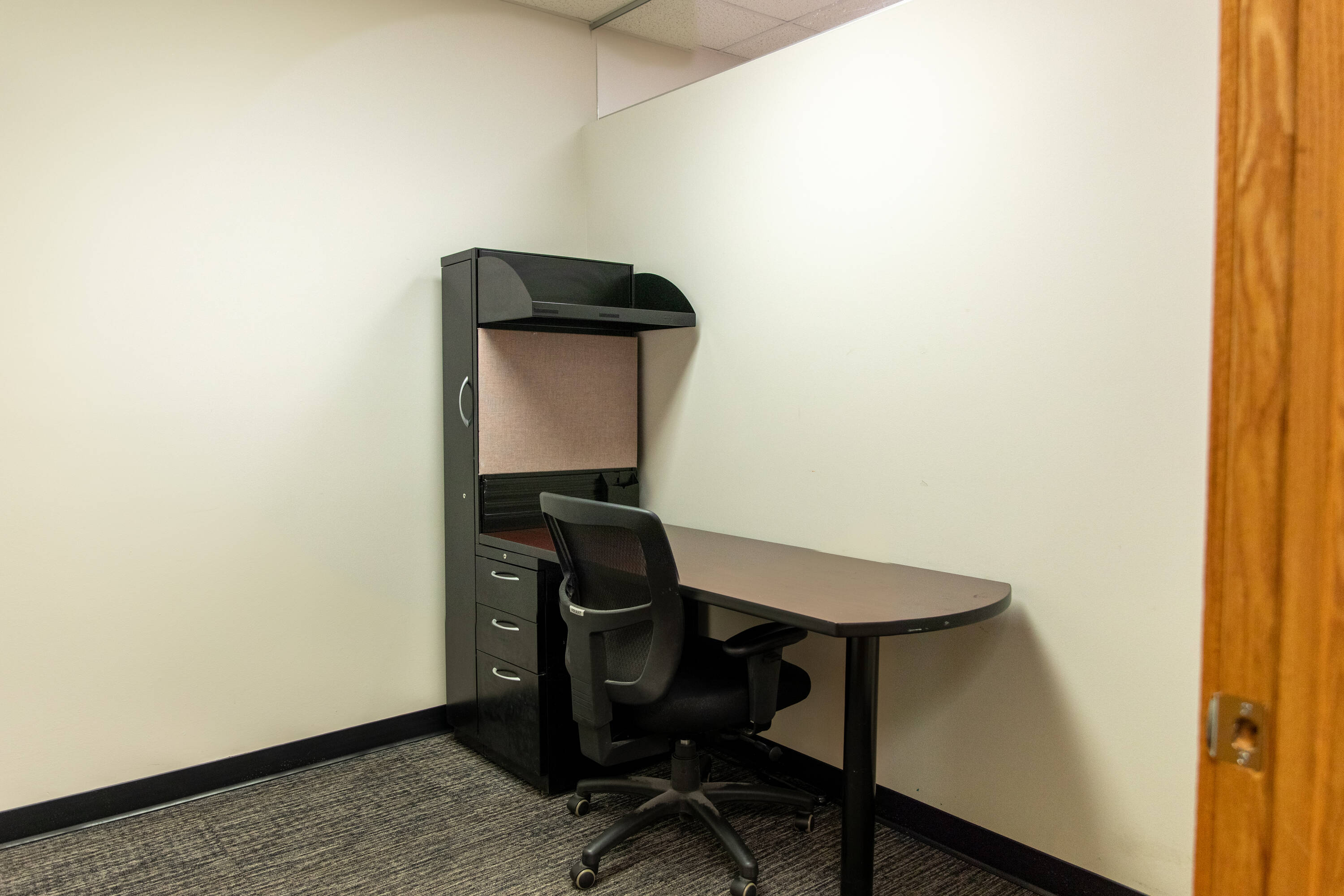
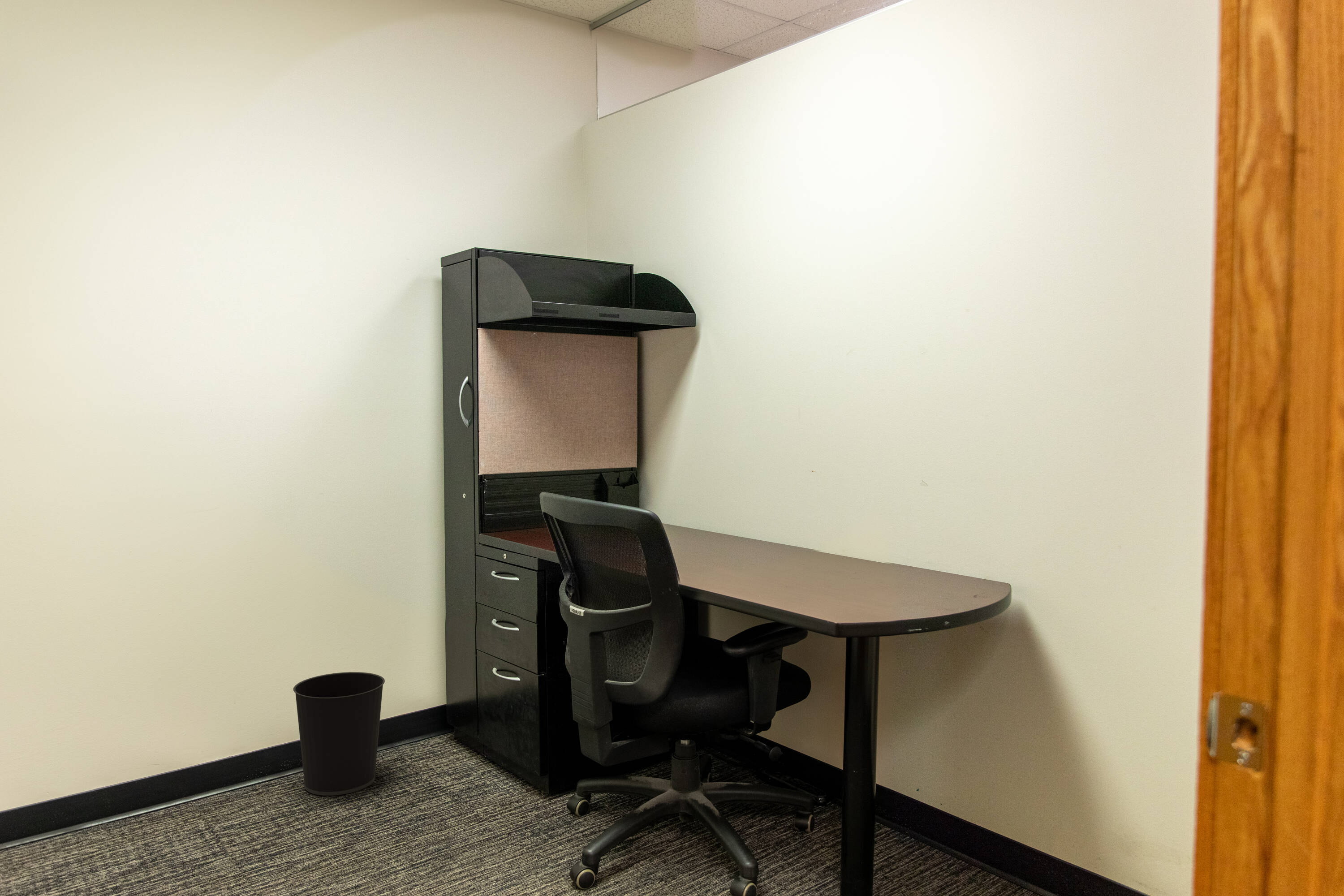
+ wastebasket (340, 733)
